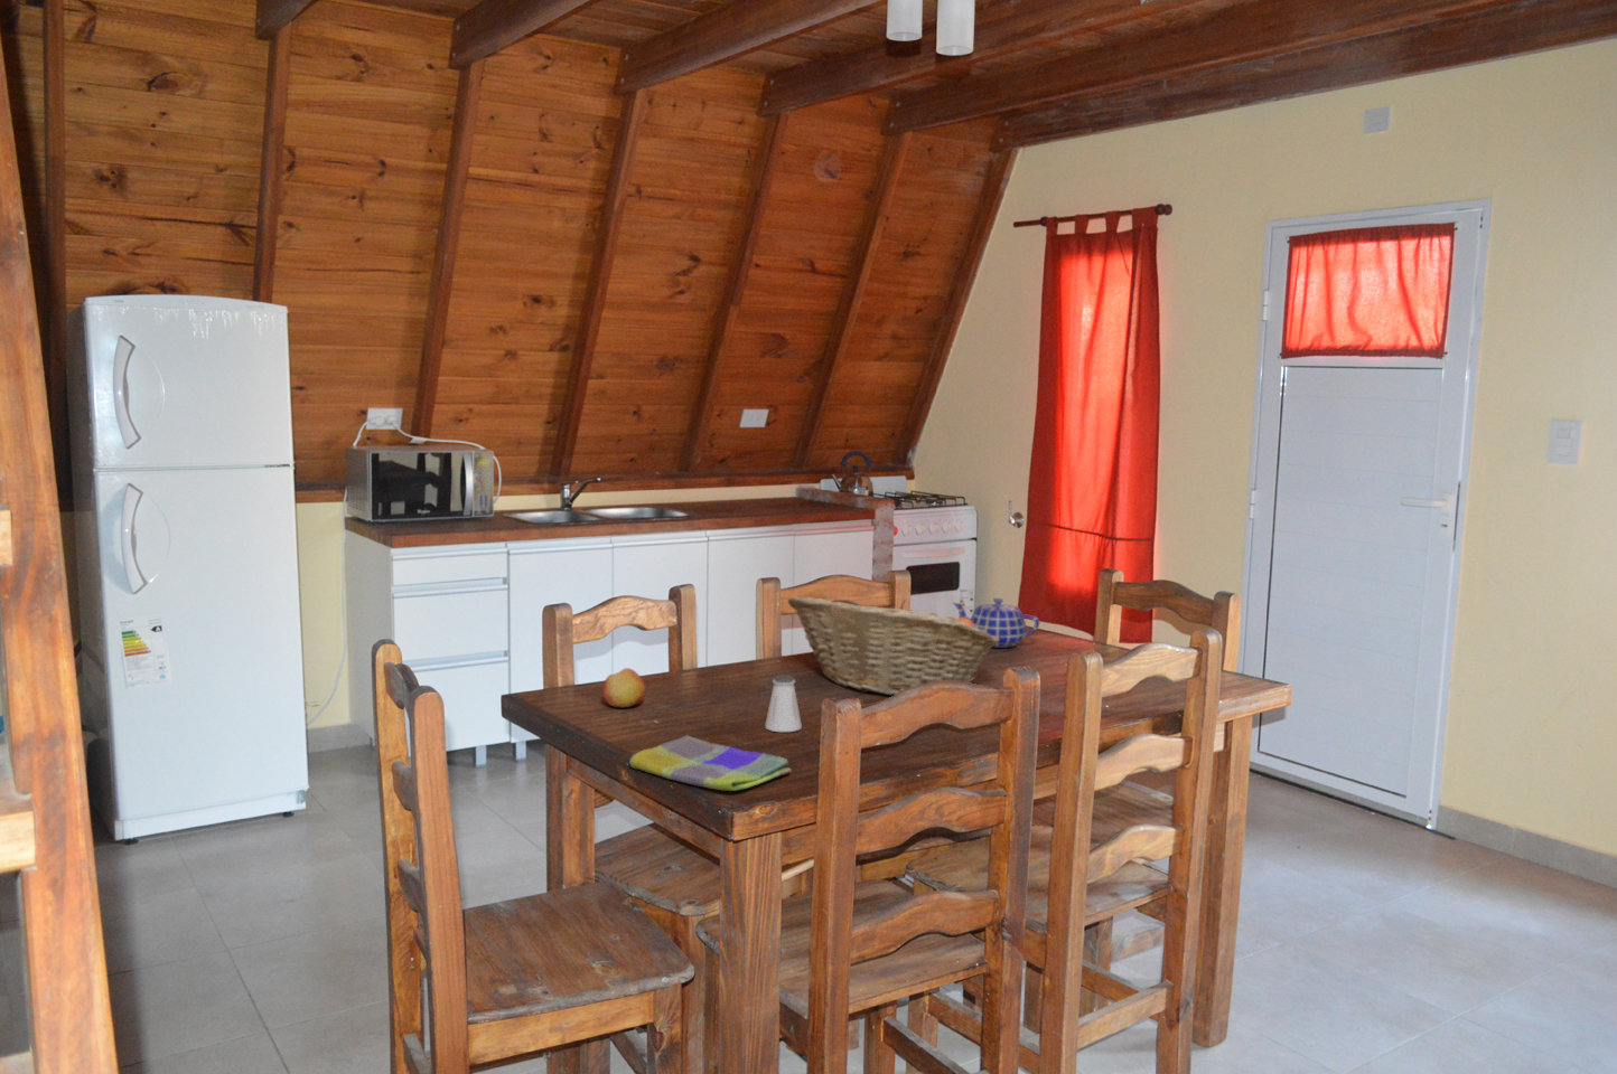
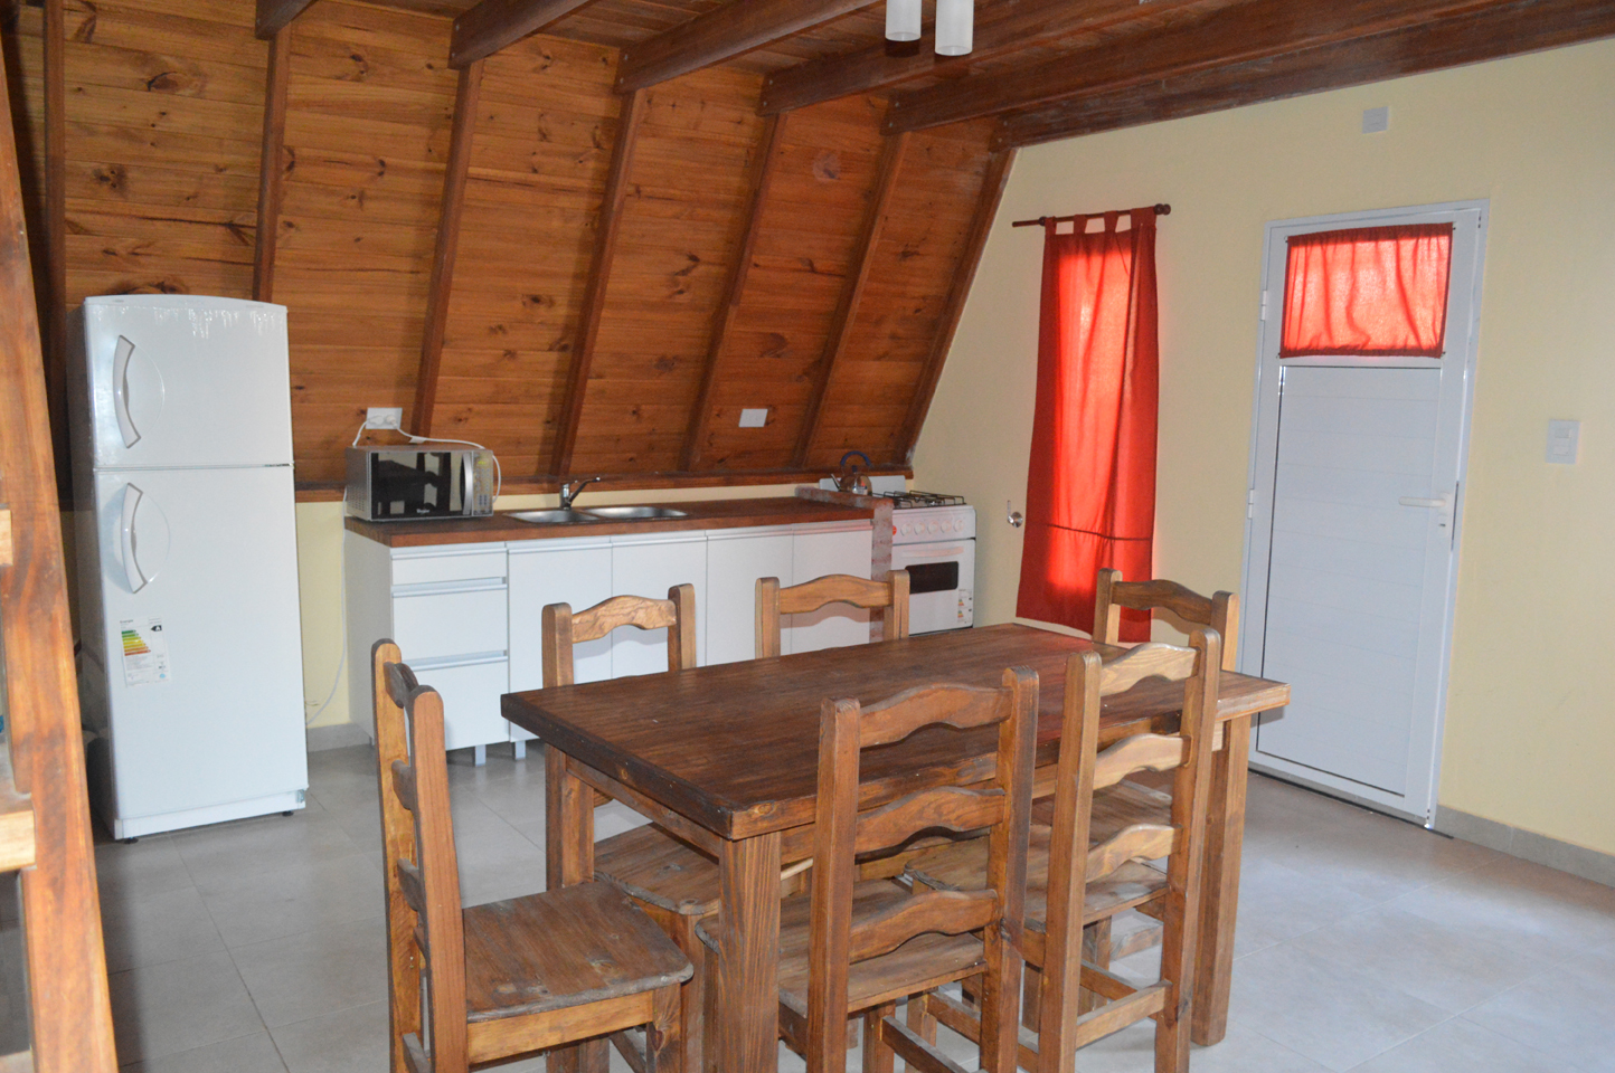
- apple (624, 687)
- fruit basket (890, 636)
- teapot (994, 620)
- dish towel (708, 762)
- saltshaker (783, 701)
